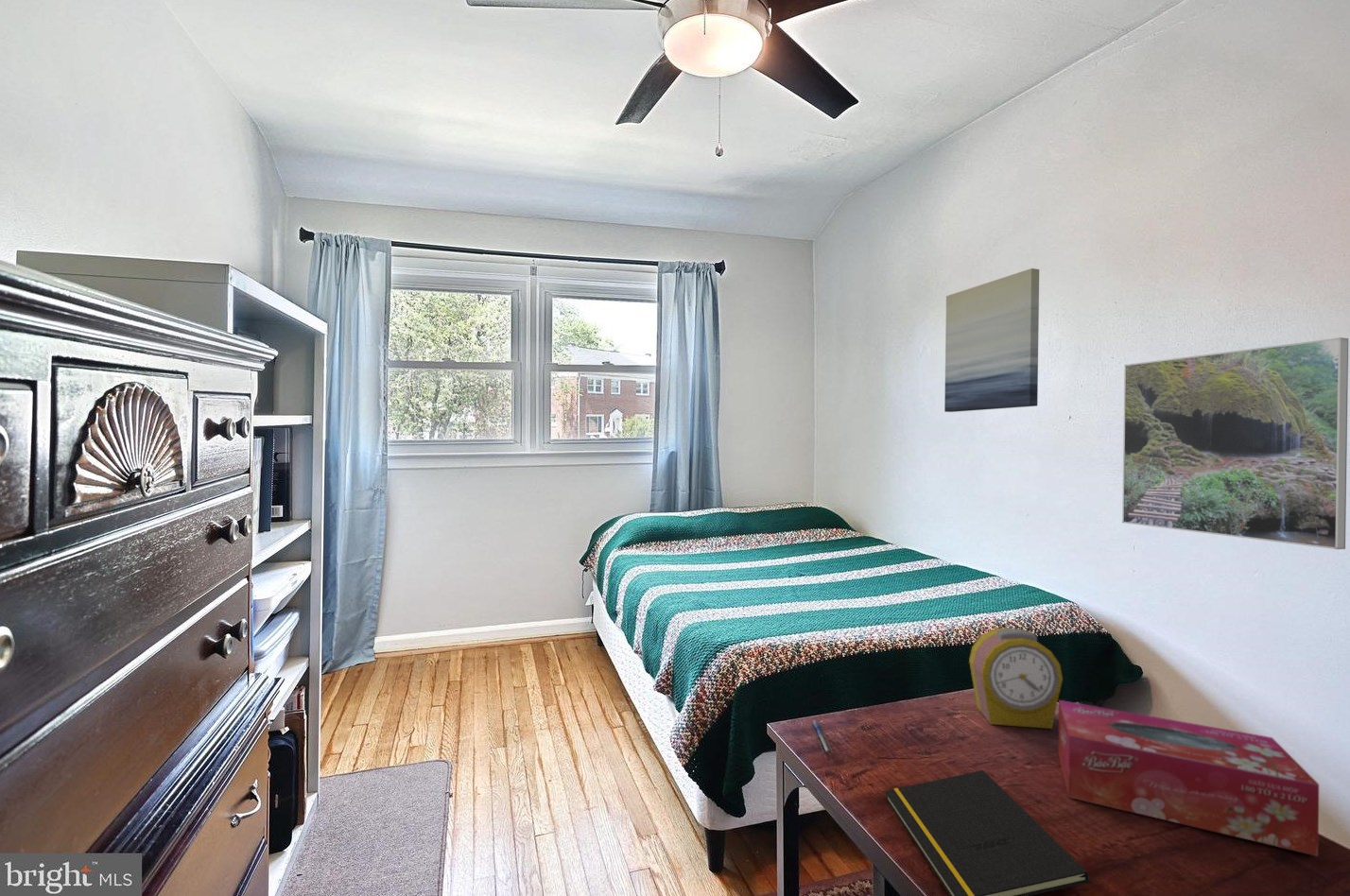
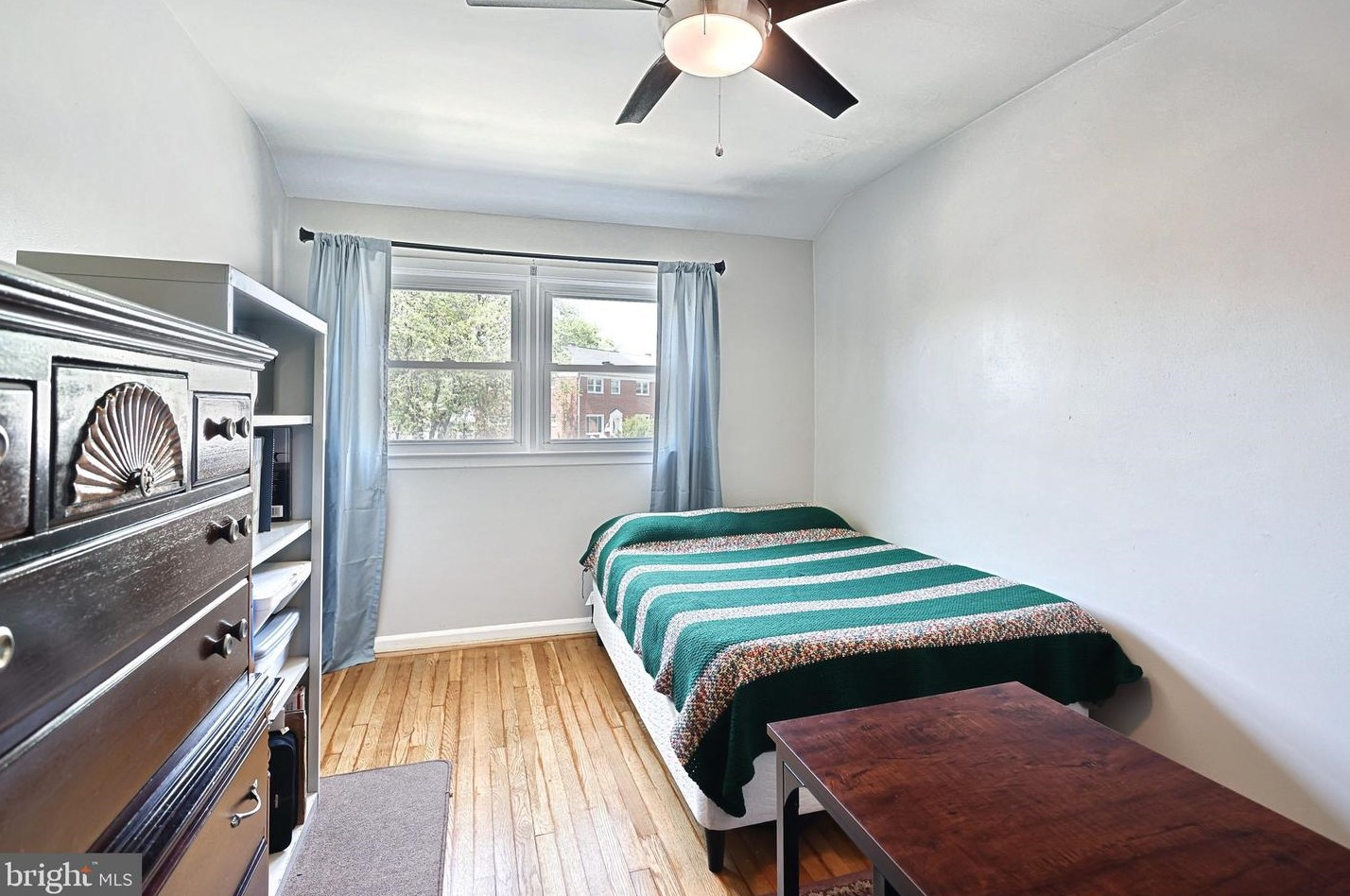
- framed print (1219, 443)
- pen (821, 735)
- tissue box (1169, 767)
- wall art (988, 346)
- notepad (973, 831)
- alarm clock (1014, 674)
